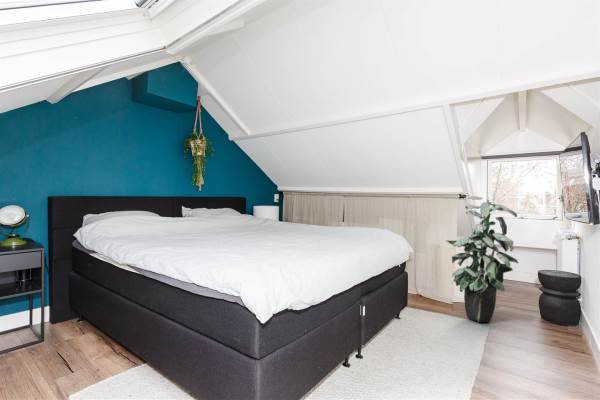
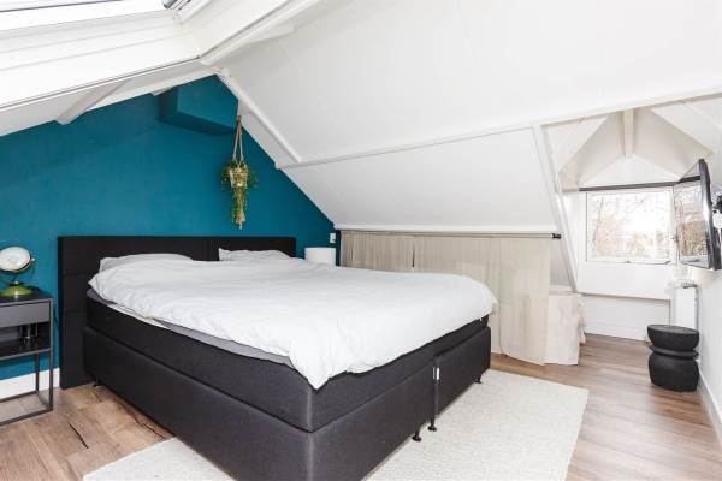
- indoor plant (479, 257)
